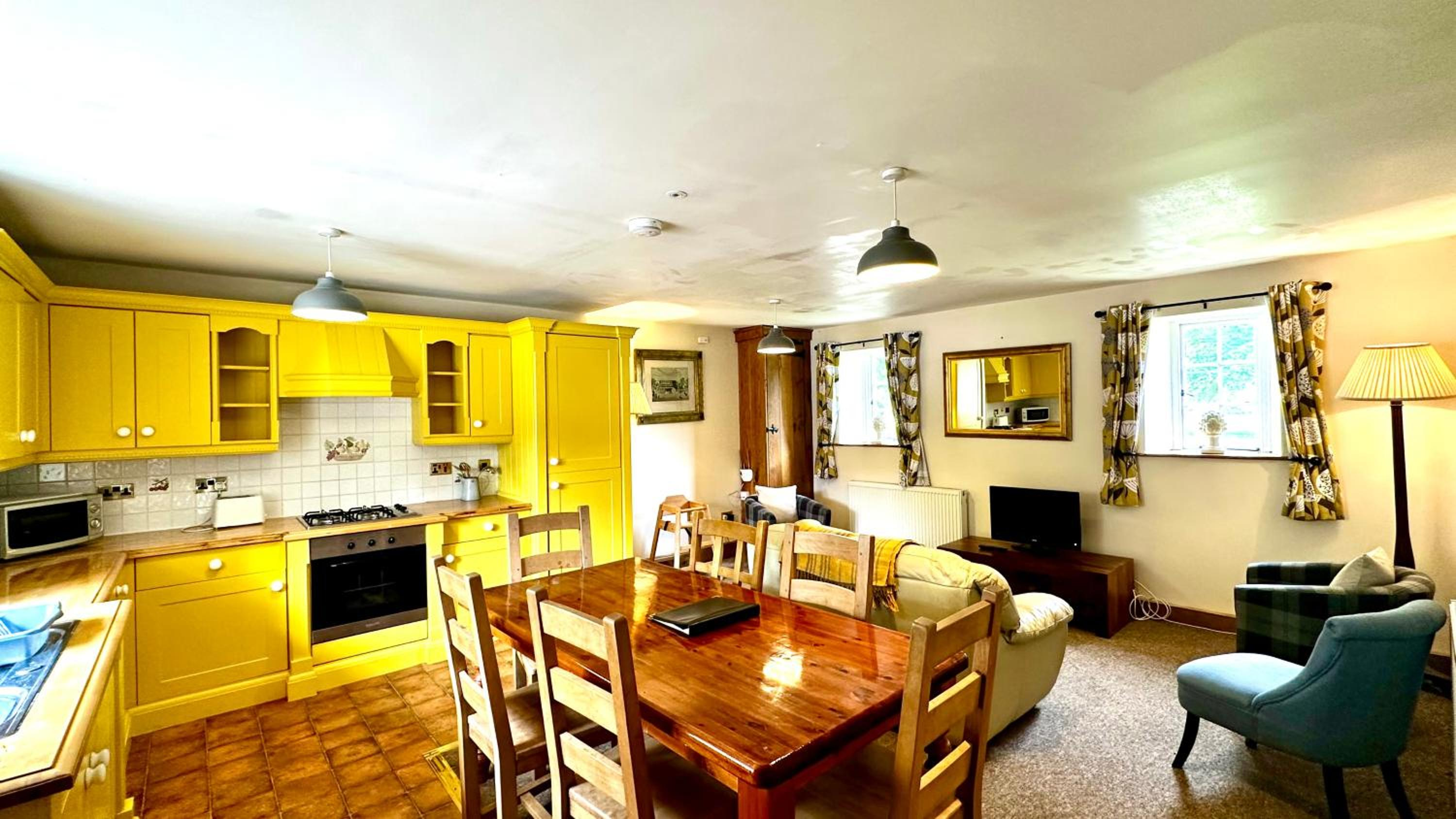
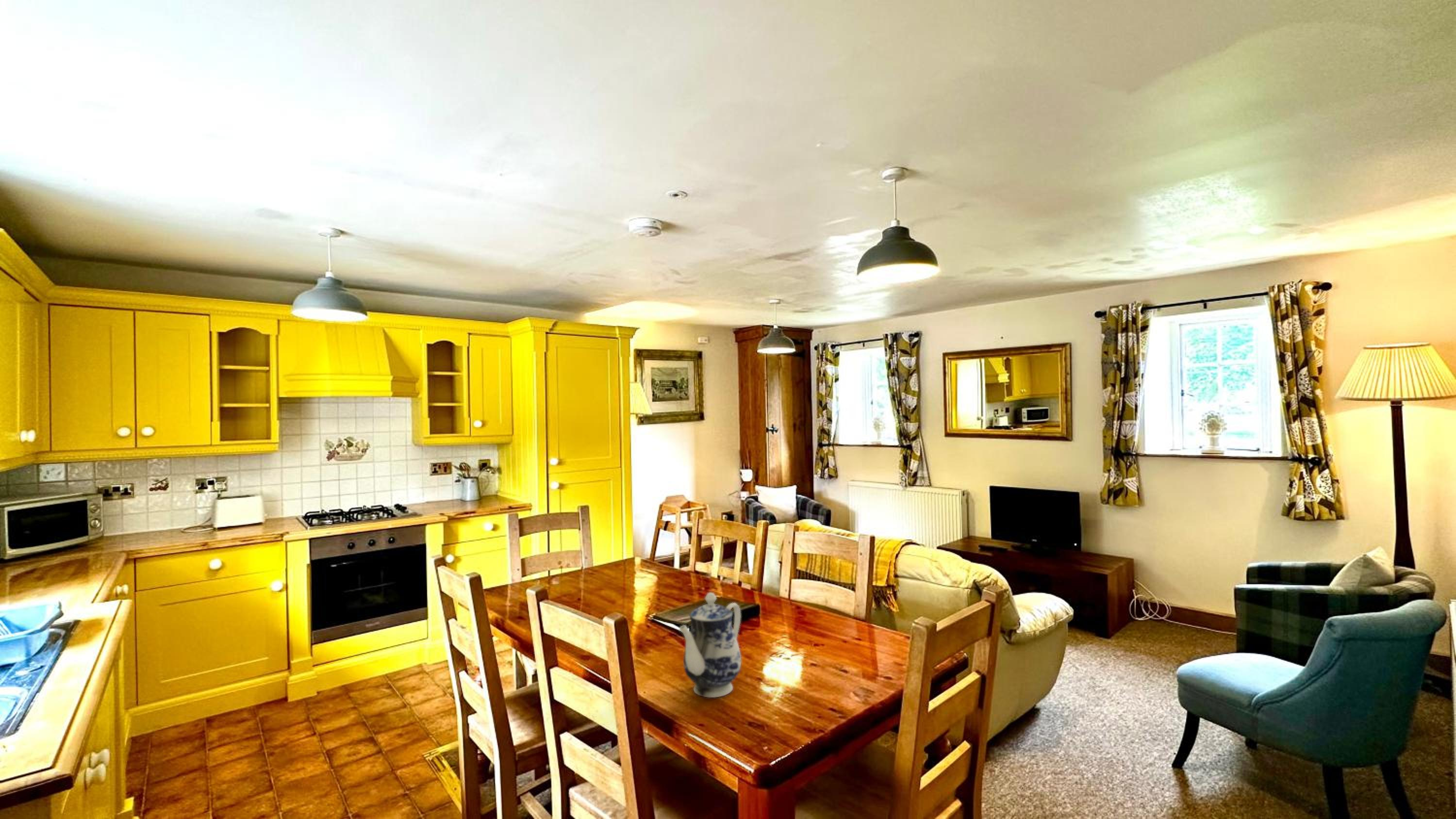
+ teapot (711, 641)
